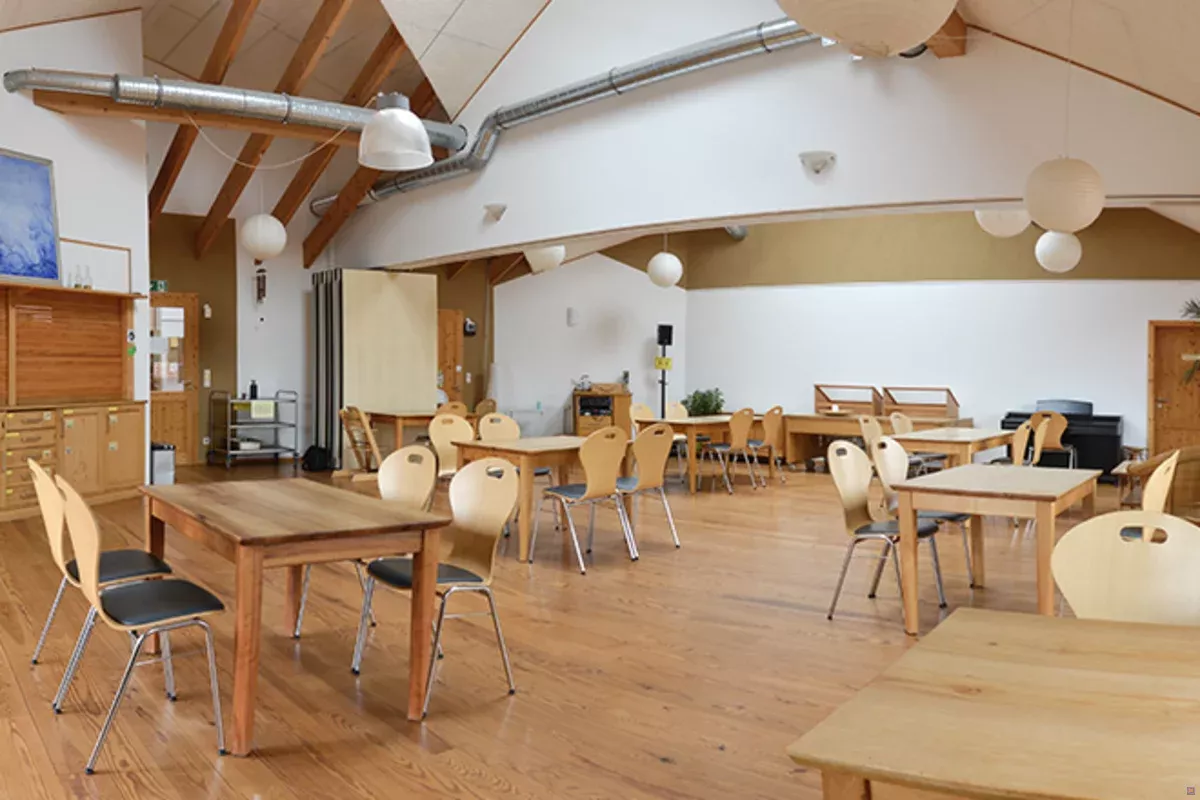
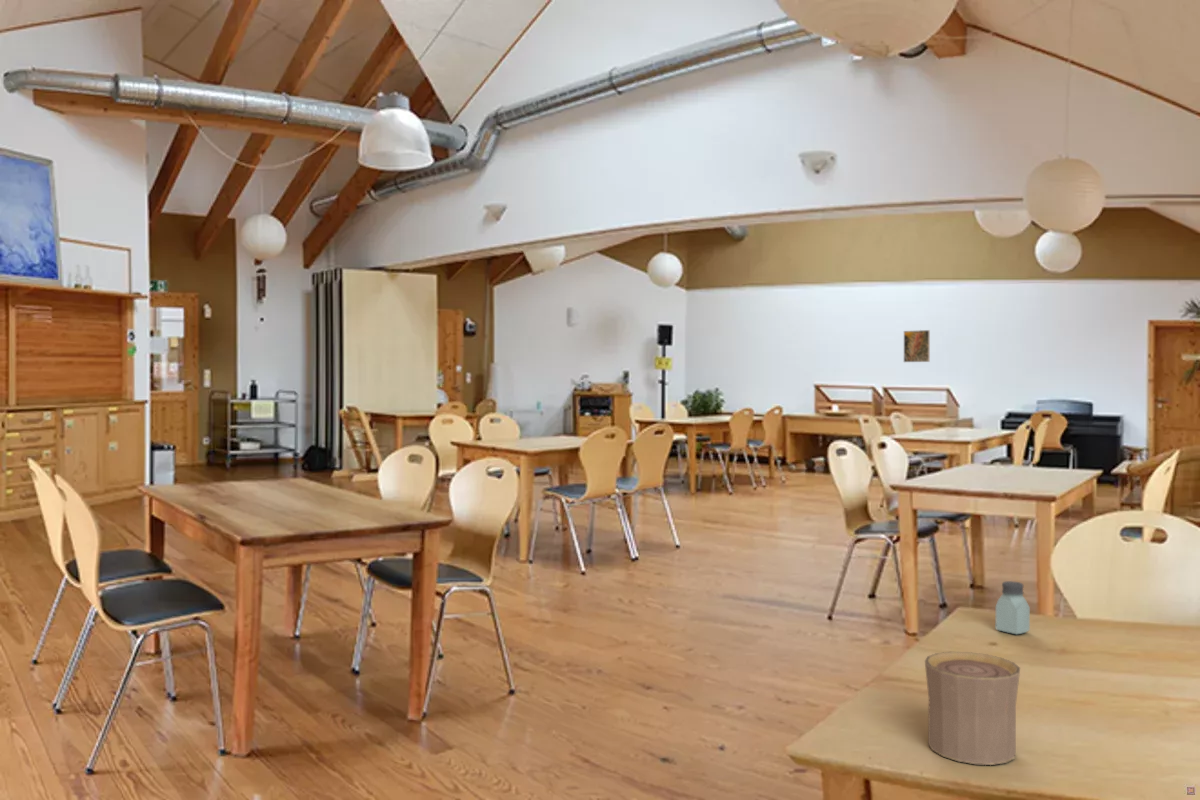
+ cup (971, 706)
+ saltshaker (1012, 607)
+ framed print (916, 346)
